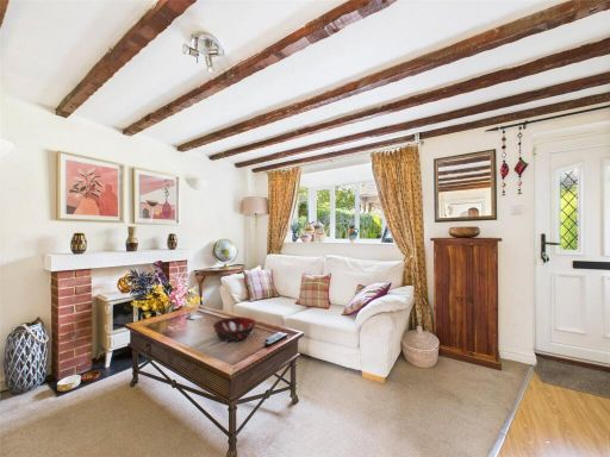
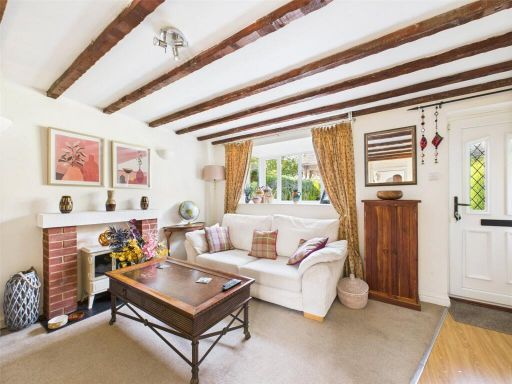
- decorative bowl (235, 330)
